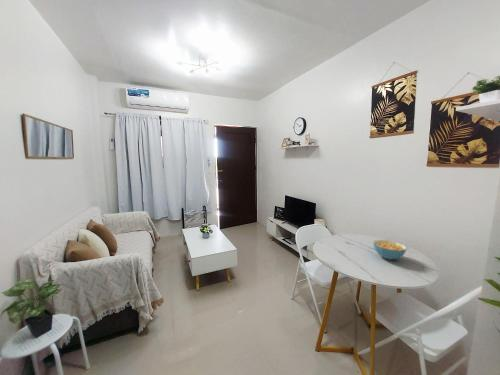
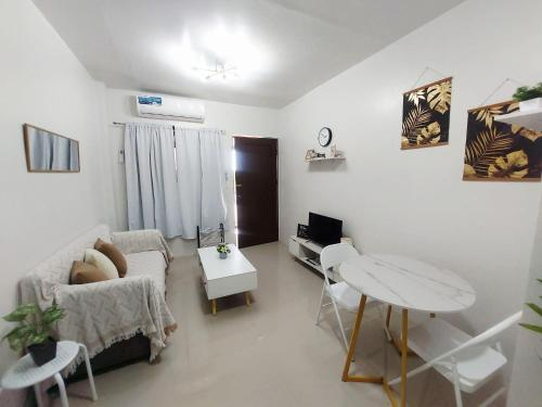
- cereal bowl (388, 251)
